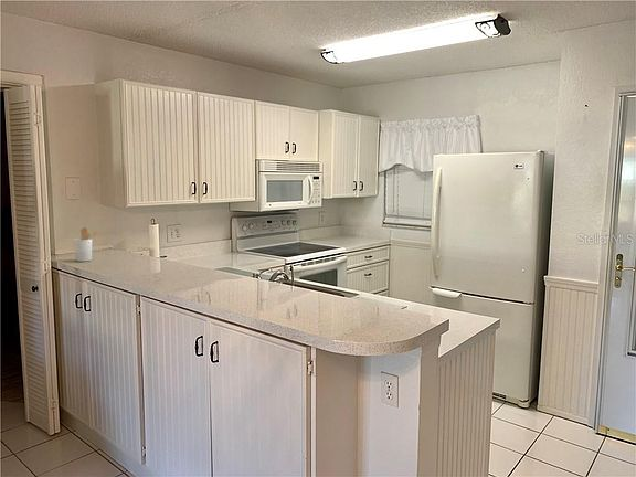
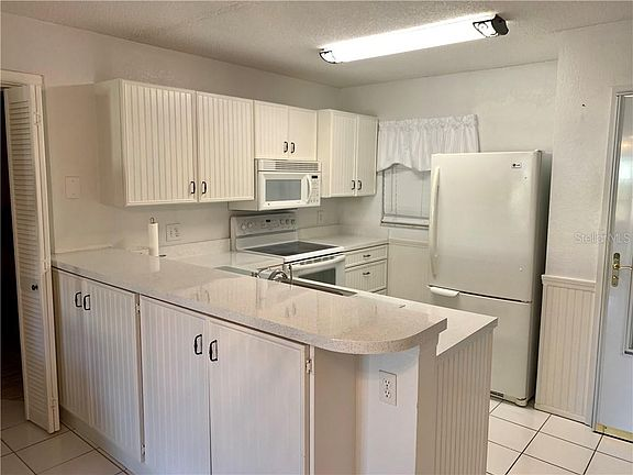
- utensil holder (87, 244)
